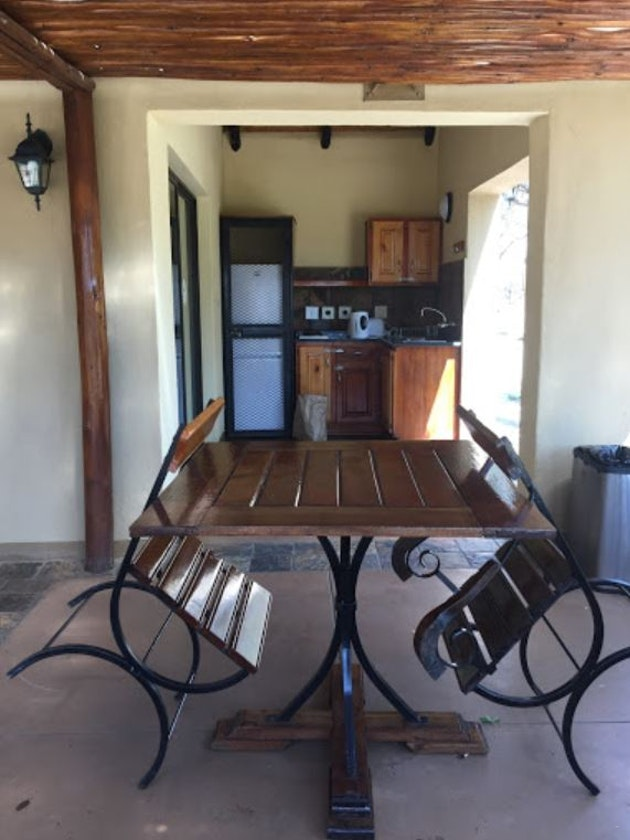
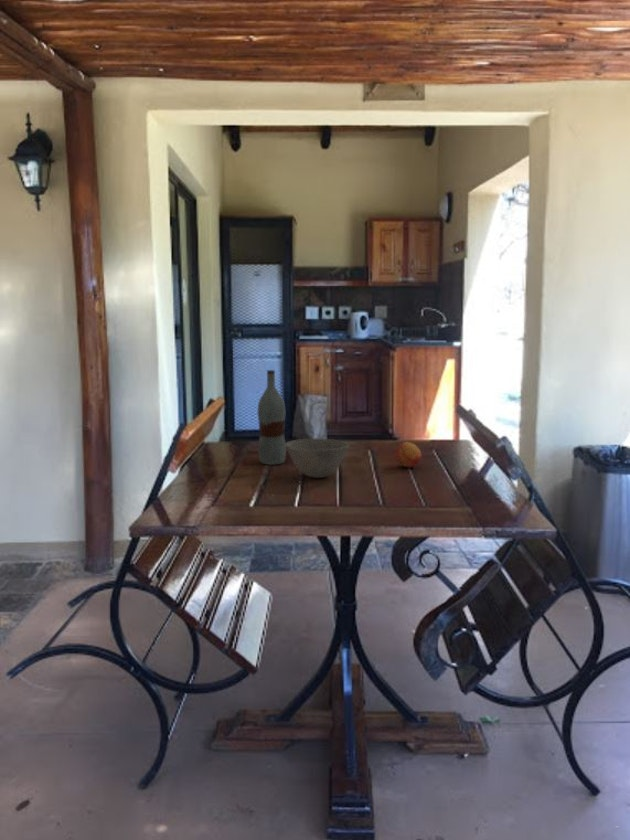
+ bottle (271, 416)
+ bowl (317, 459)
+ fruit (408, 454)
